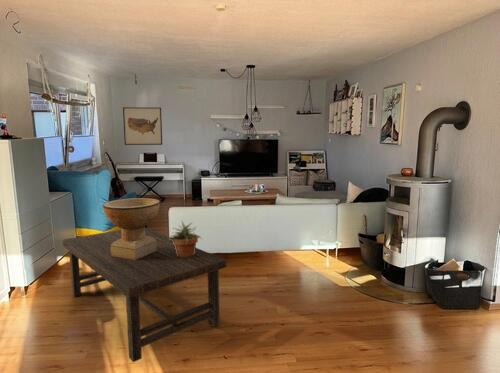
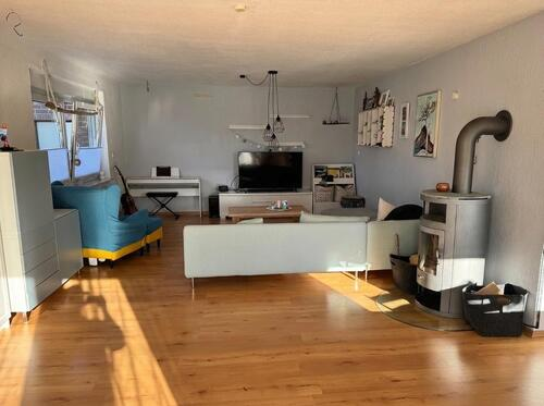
- coffee table (138, 278)
- decorative bowl (133, 227)
- potted plant (186, 237)
- wall art (142, 126)
